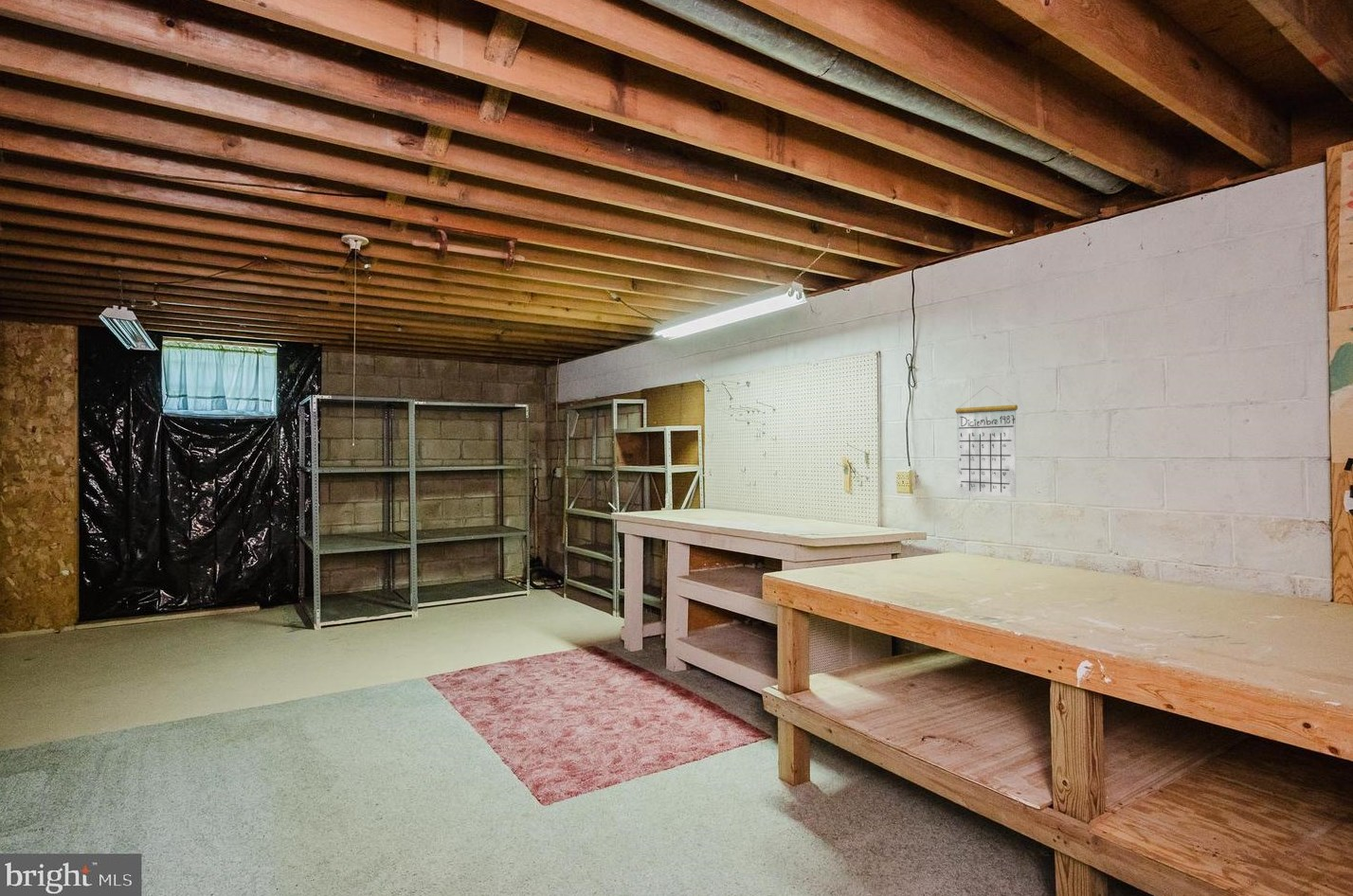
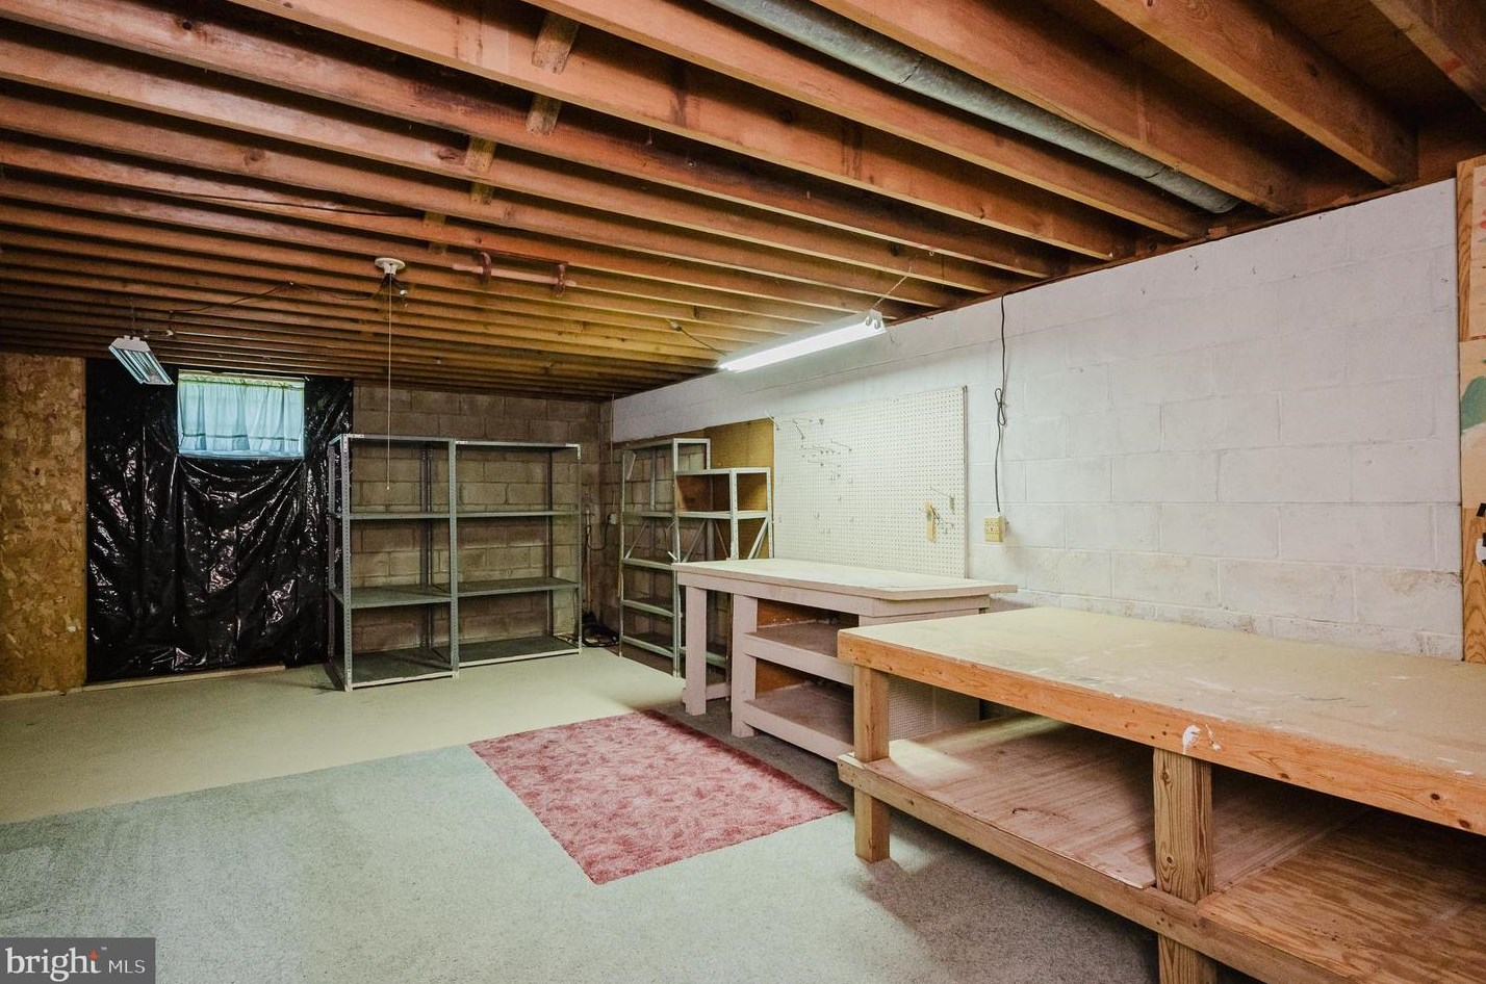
- calendar (985, 440)
